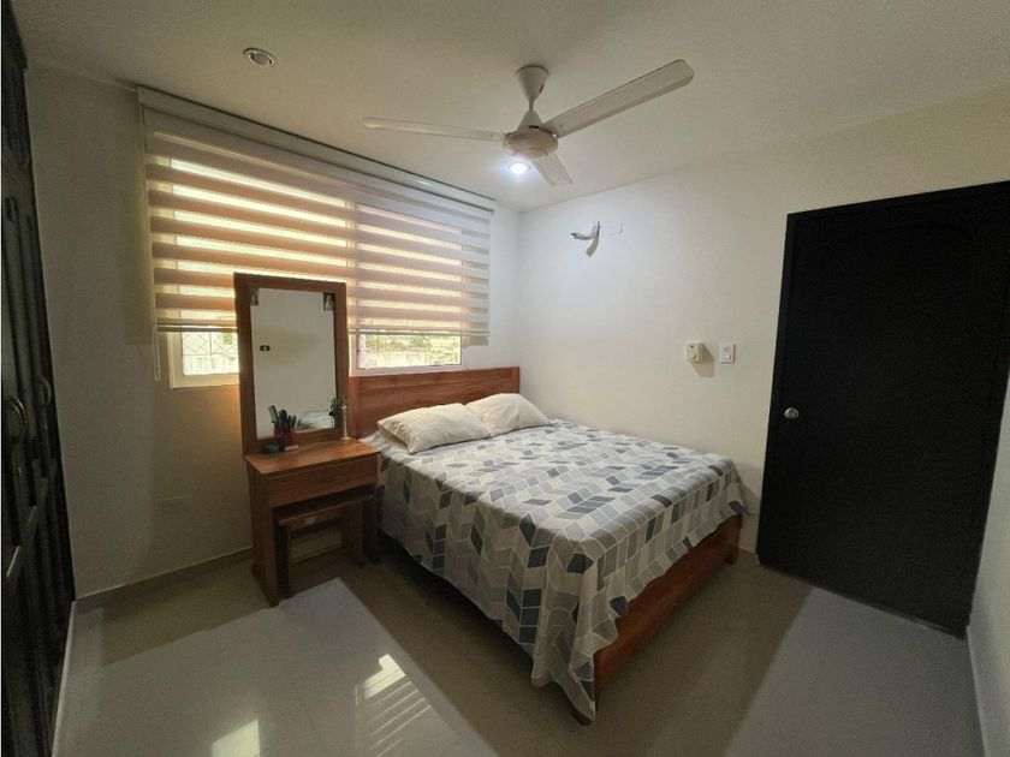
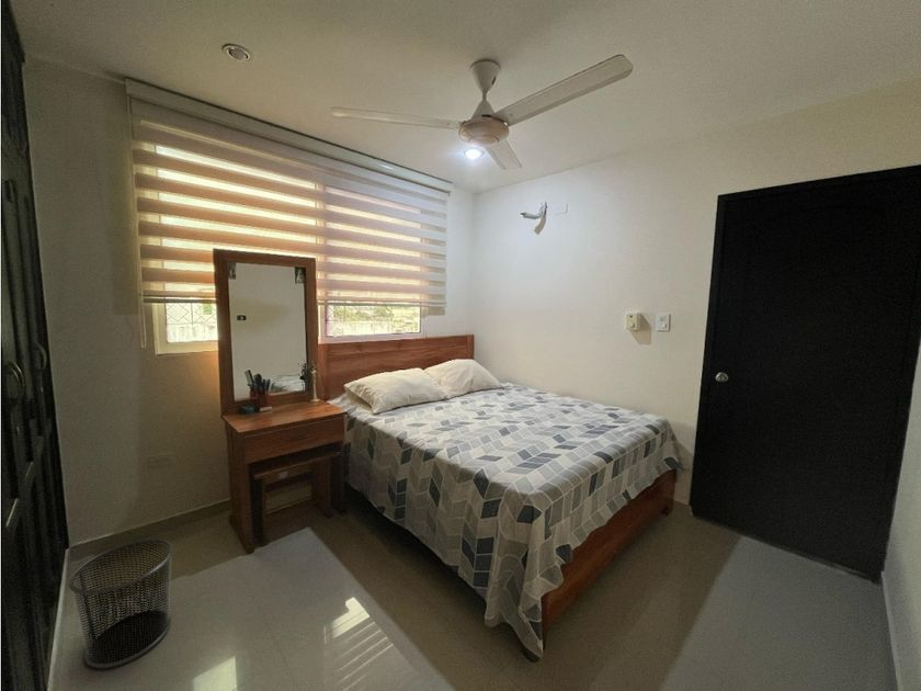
+ waste bin (127, 600)
